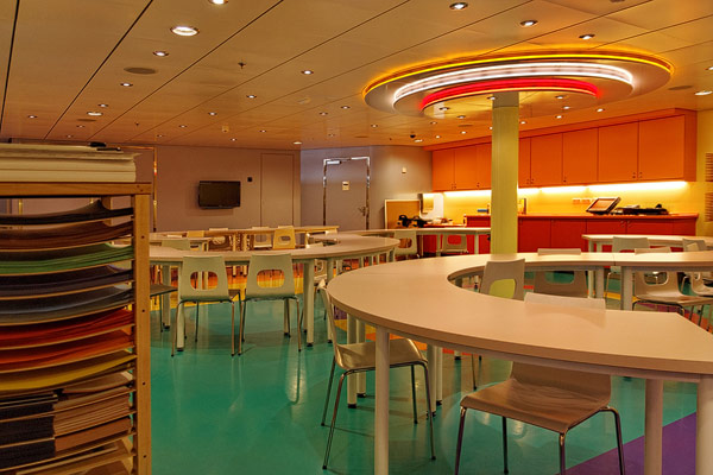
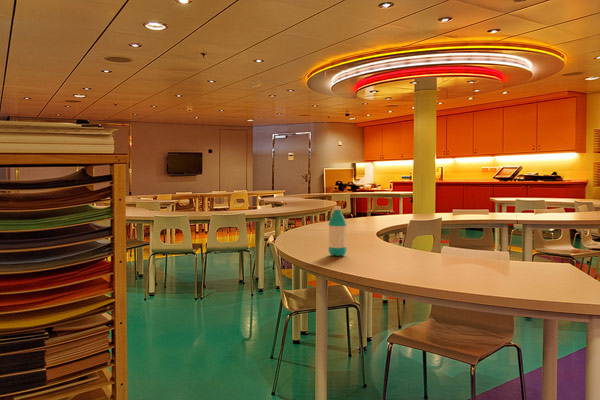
+ water bottle (337, 230)
